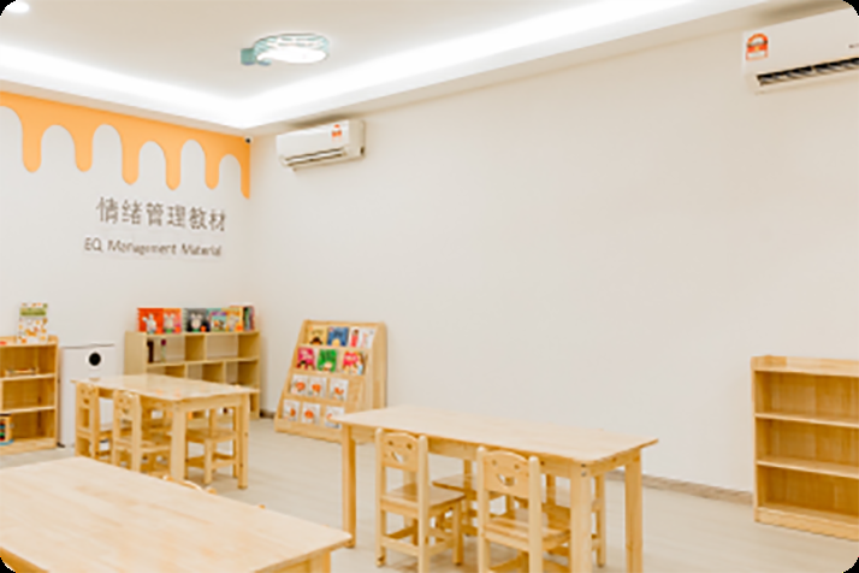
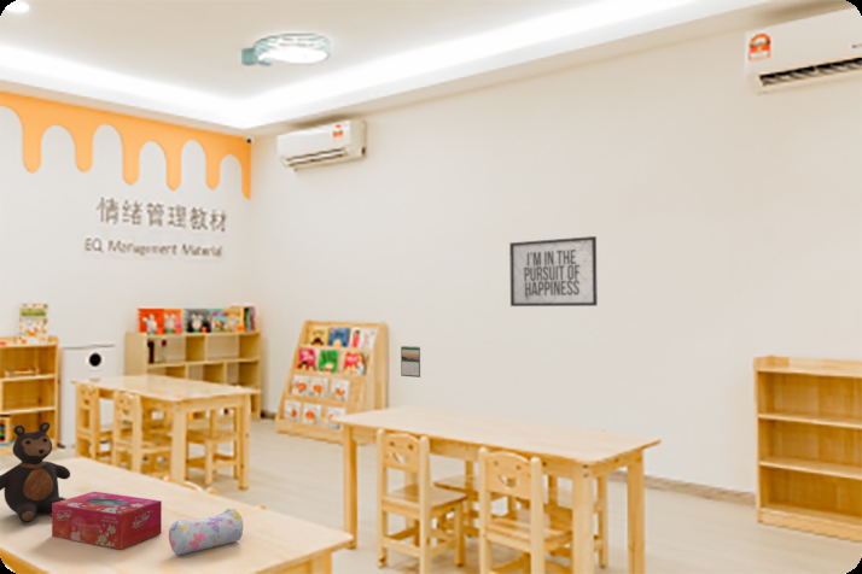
+ tissue box (106, 517)
+ calendar (410, 361)
+ teddy bear (36, 469)
+ mirror (551, 273)
+ pencil case (206, 531)
